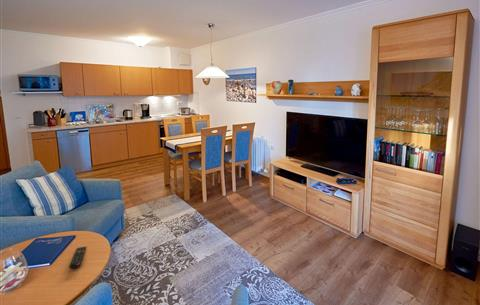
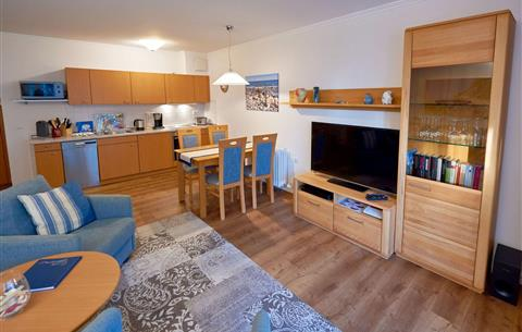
- remote control (78, 257)
